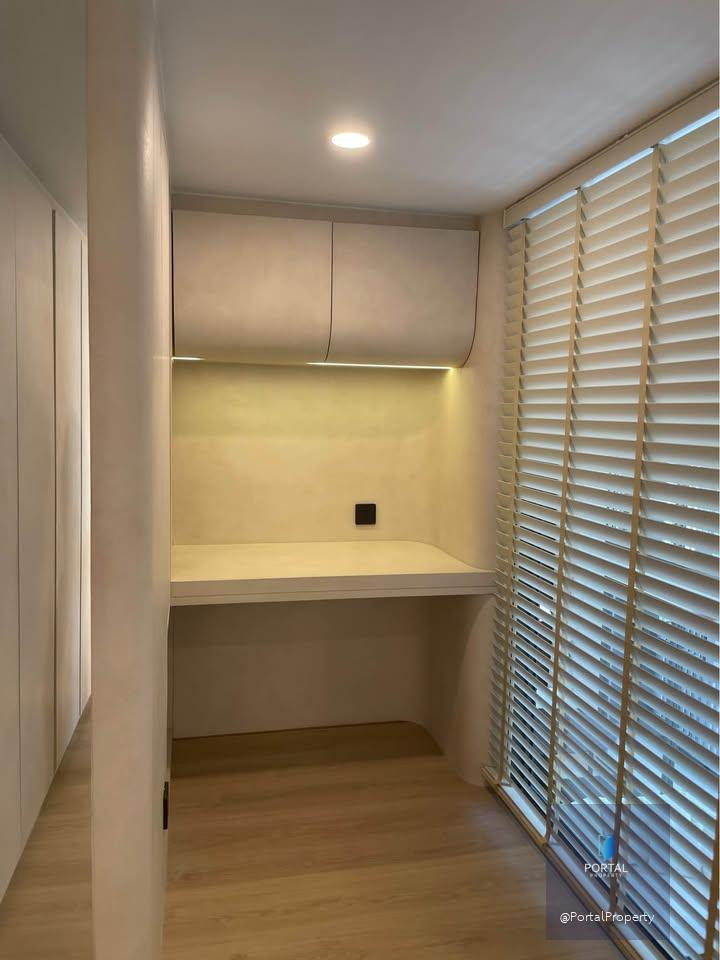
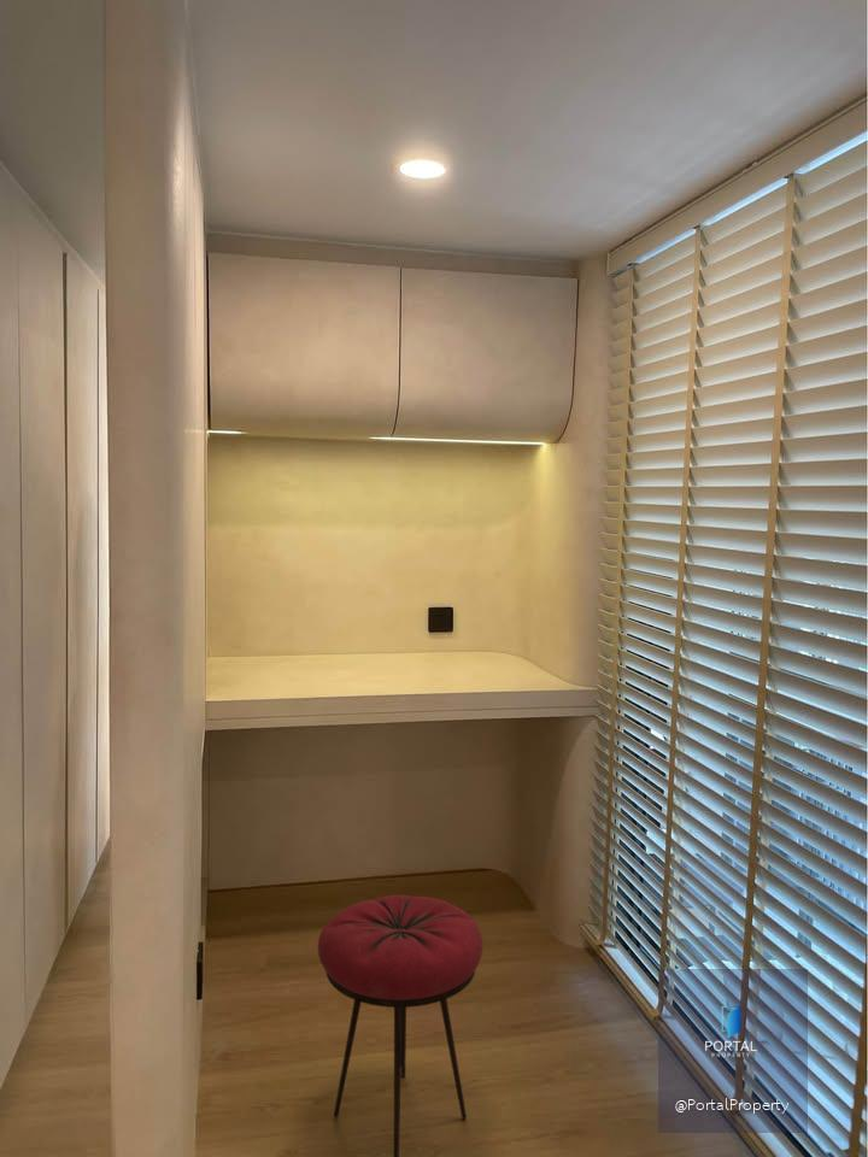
+ stool (399, 1018)
